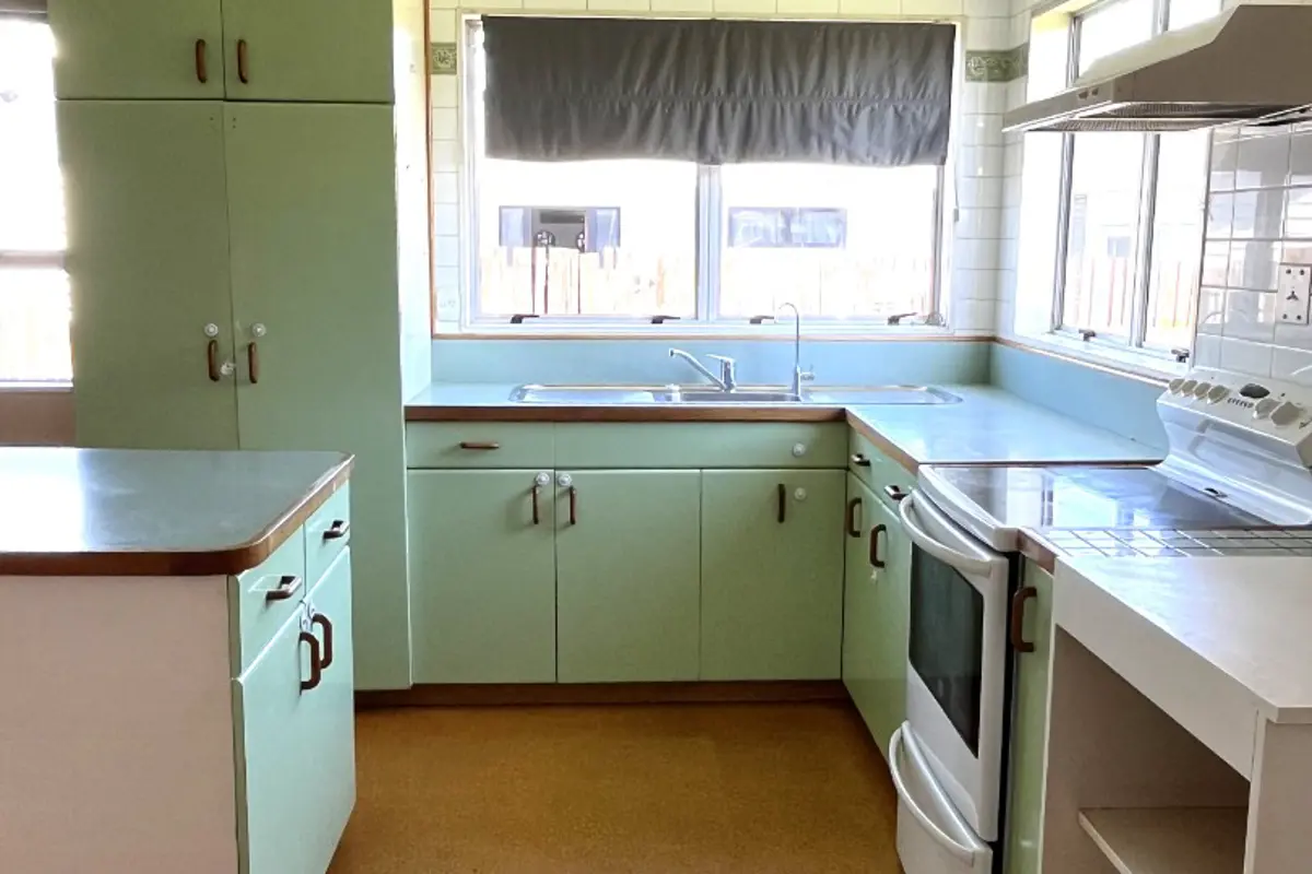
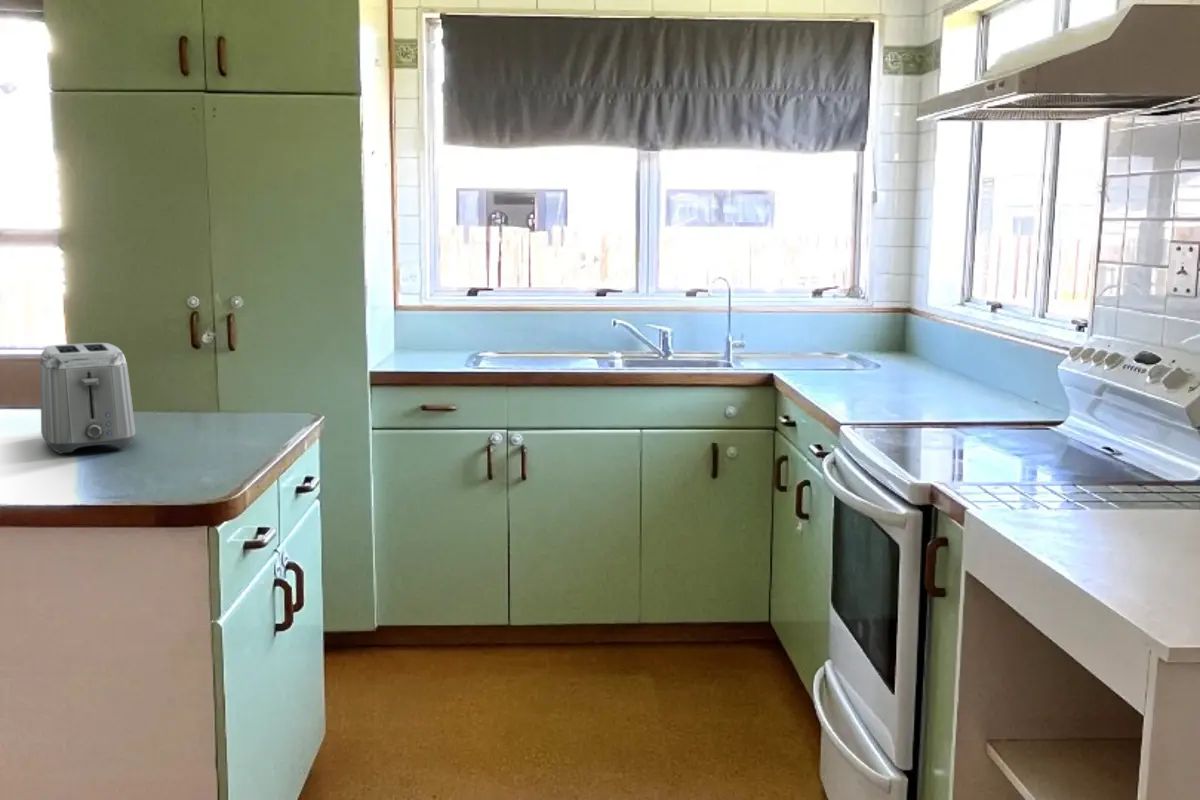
+ toaster (85, 394)
